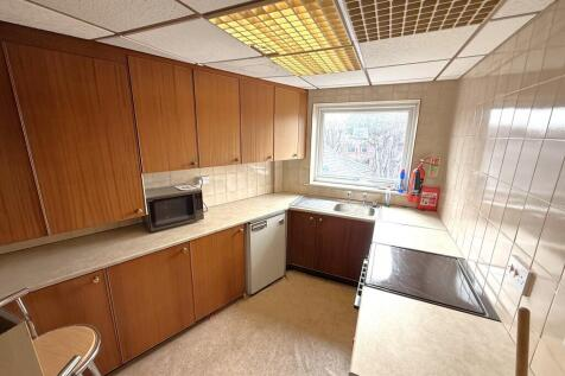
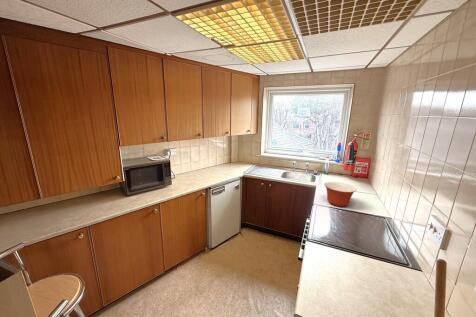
+ mixing bowl (338, 195)
